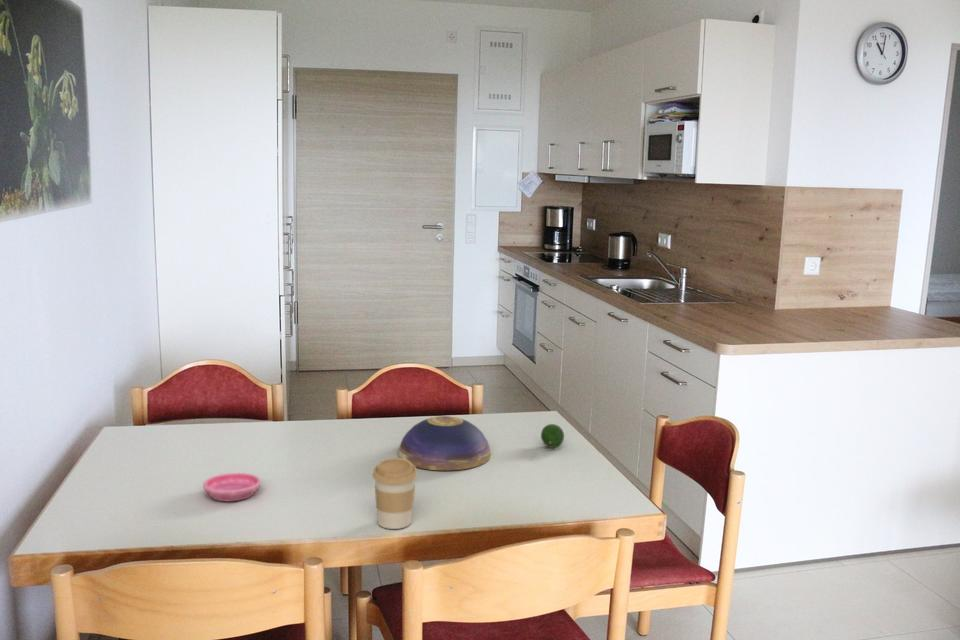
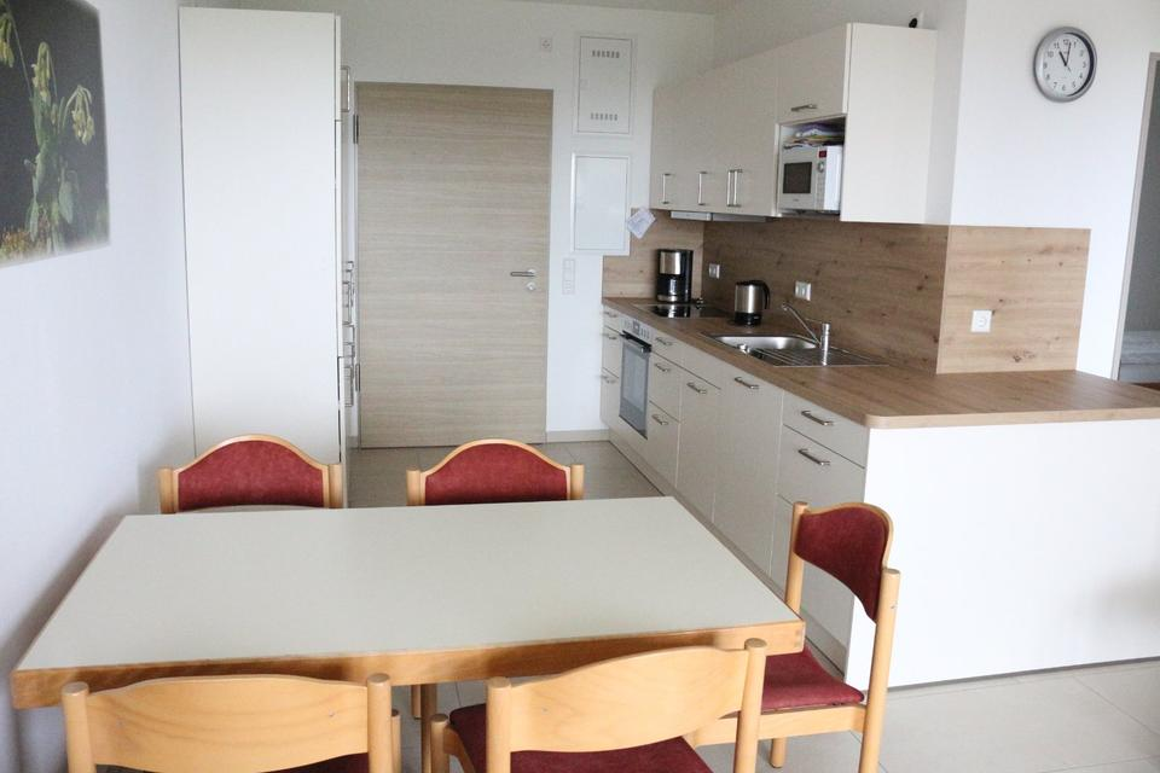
- decorative bowl (444, 436)
- coffee cup (394, 492)
- fruit (552, 436)
- saucer (232, 487)
